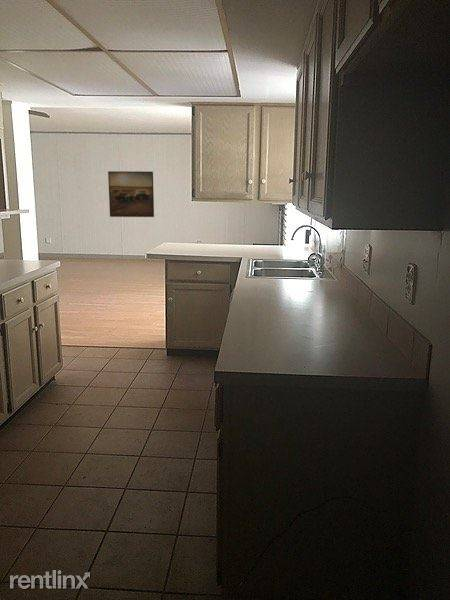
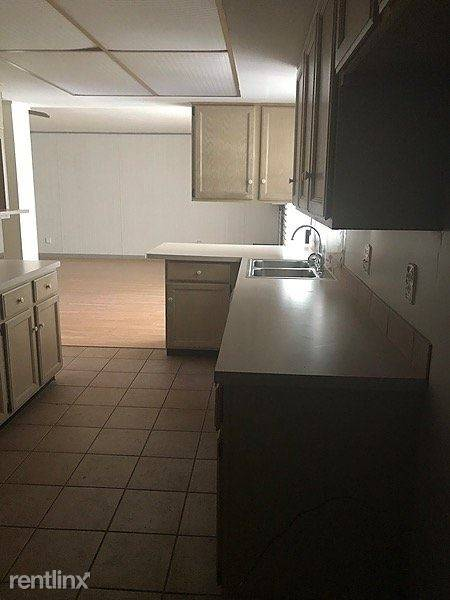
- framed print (131, 194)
